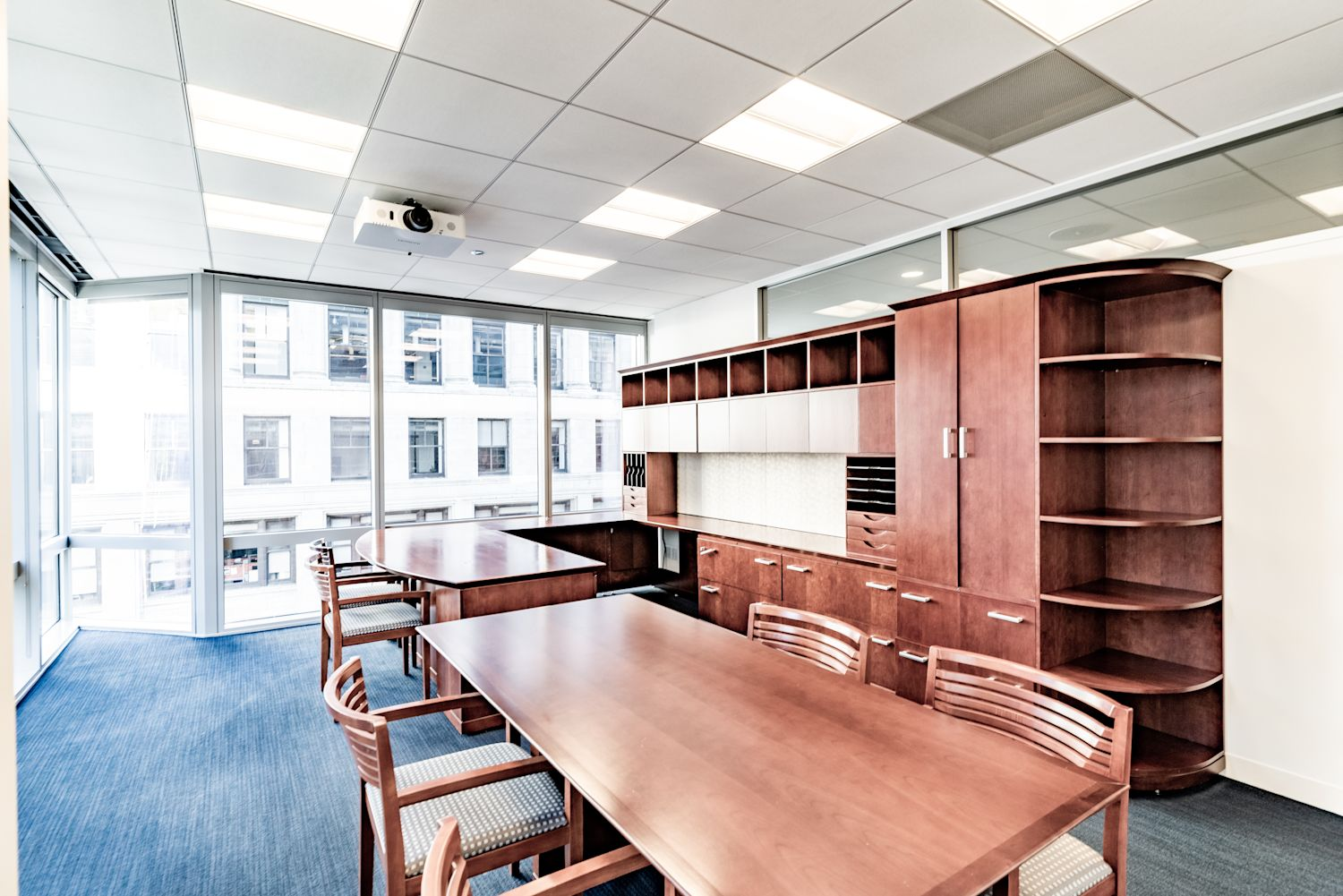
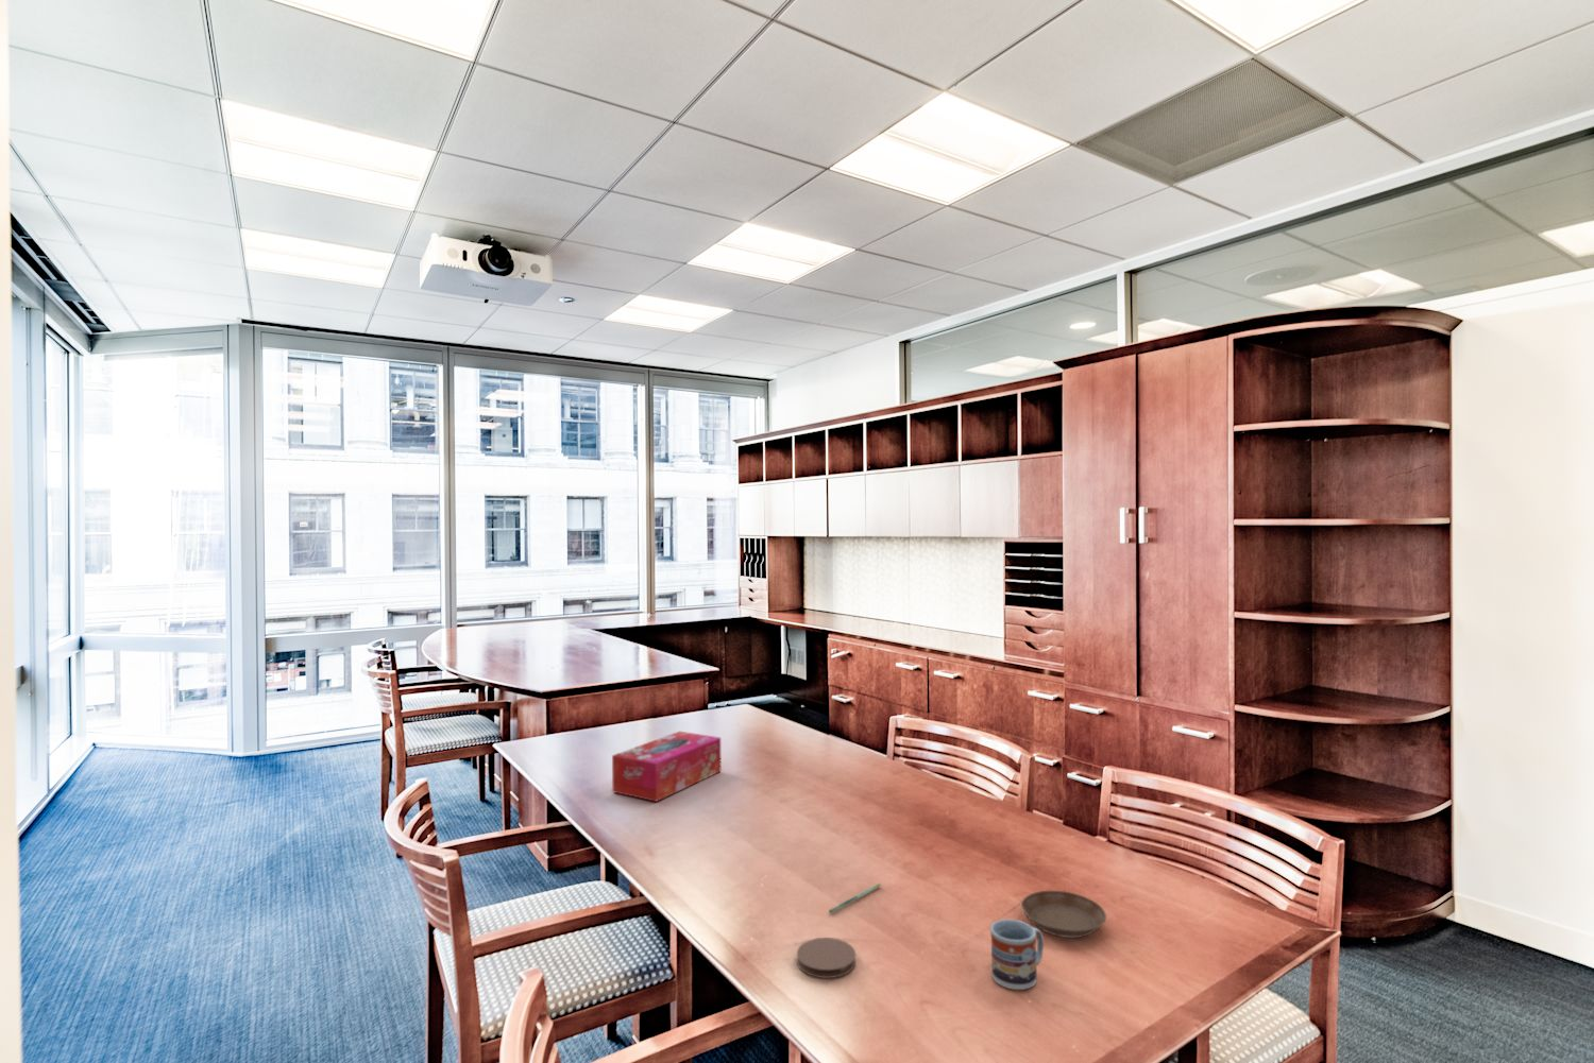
+ saucer (1062, 916)
+ coaster (826, 956)
+ cup (1020, 950)
+ tissue box (668, 764)
+ pen (856, 897)
